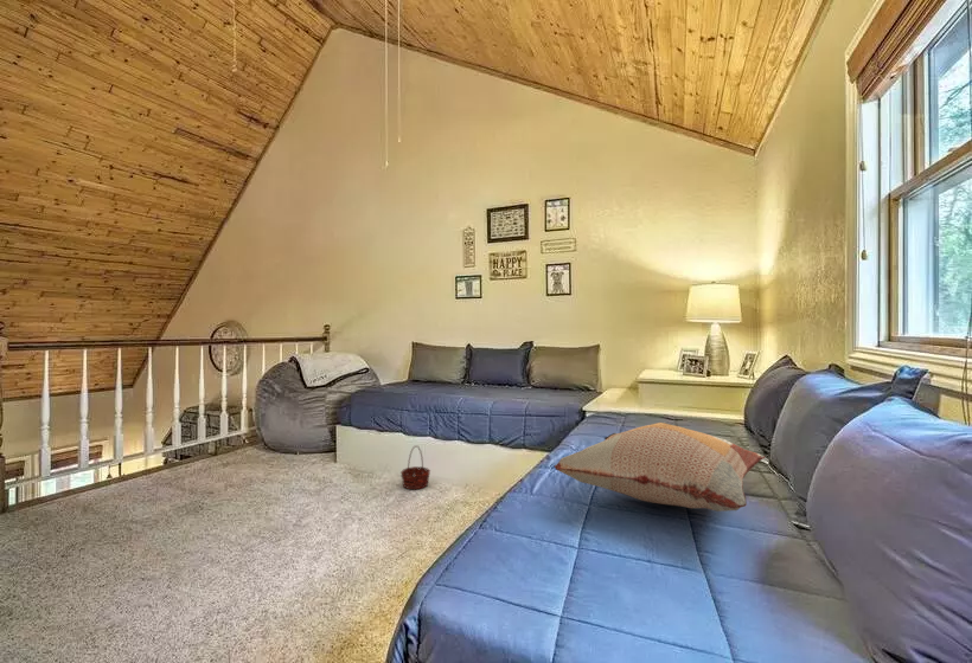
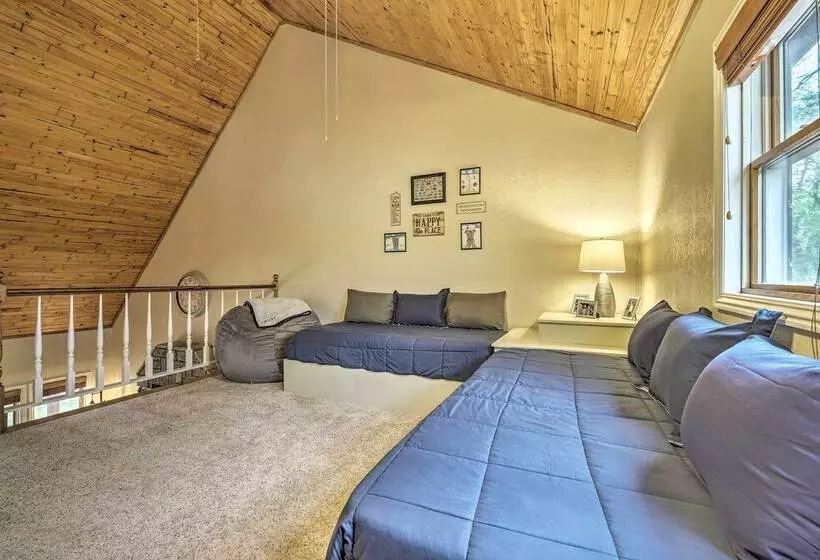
- decorative pillow (660, 461)
- basket (415, 466)
